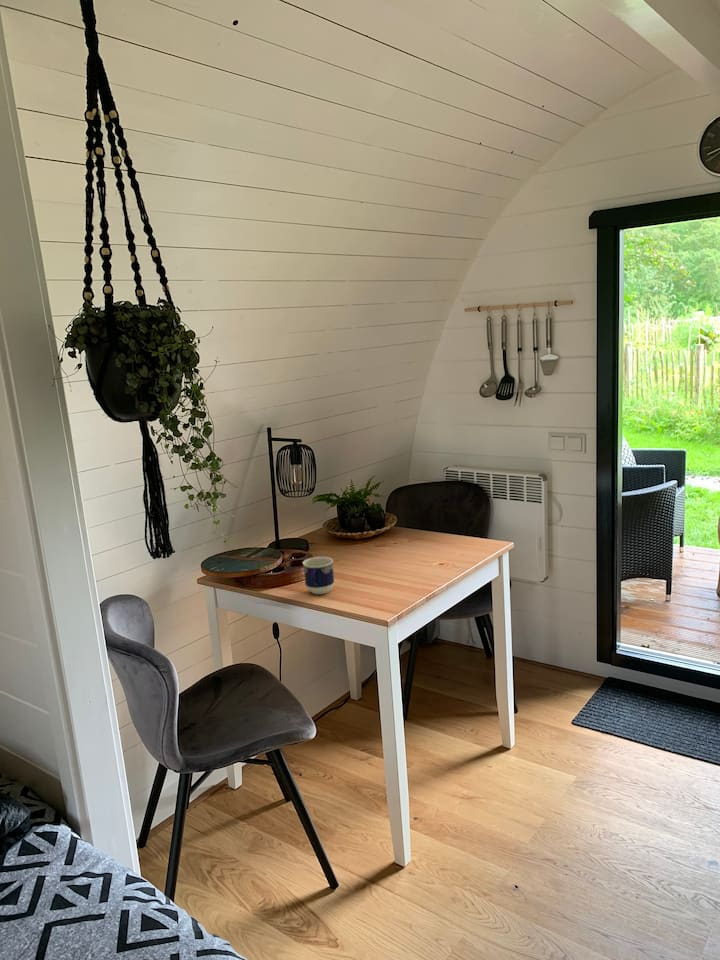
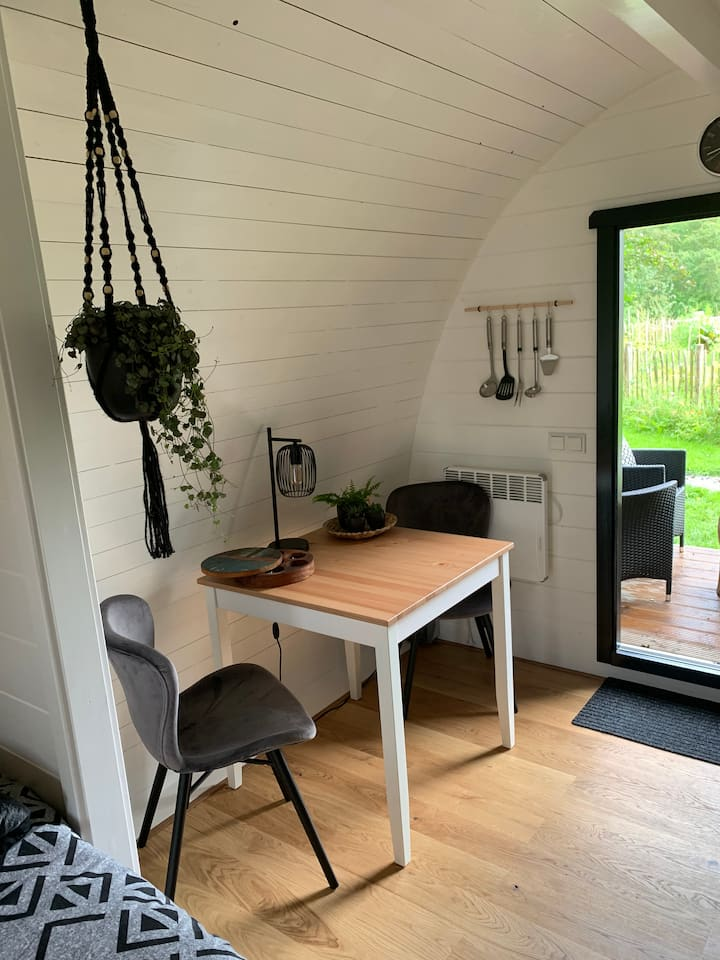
- cup (318, 577)
